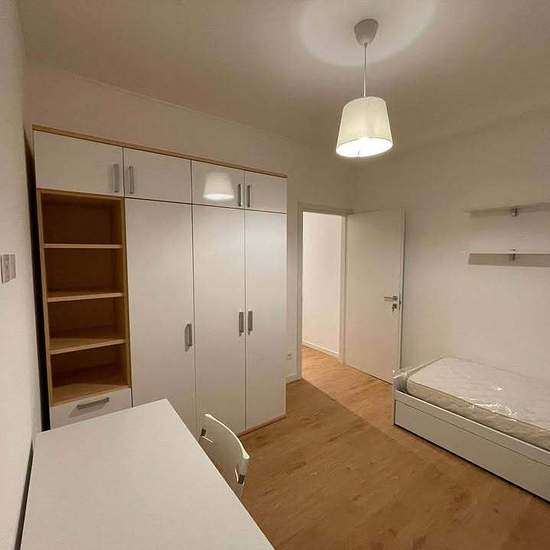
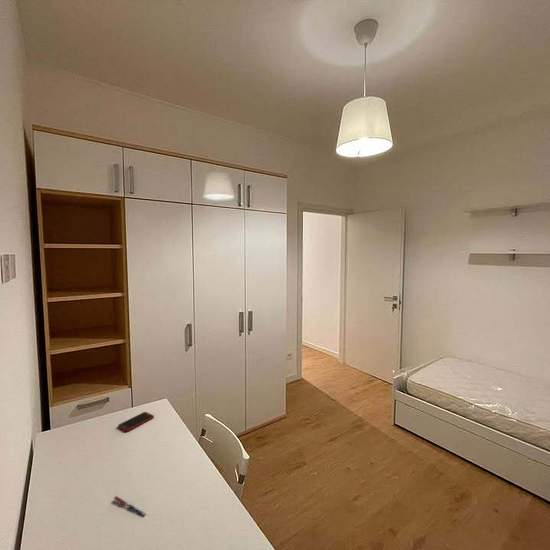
+ pen (129, 505)
+ cell phone (136, 421)
